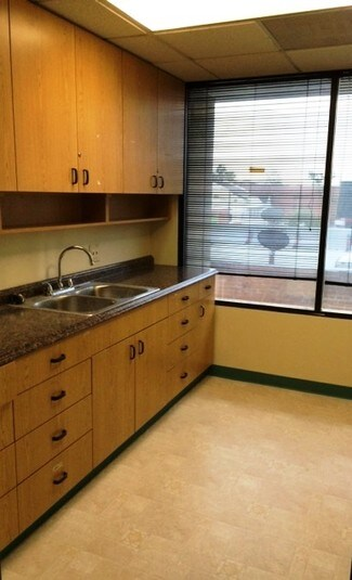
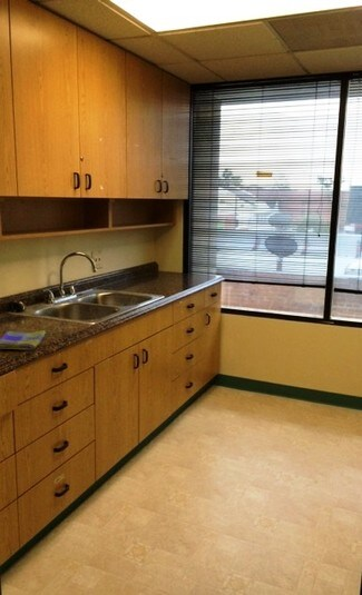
+ dish towel (20, 339)
